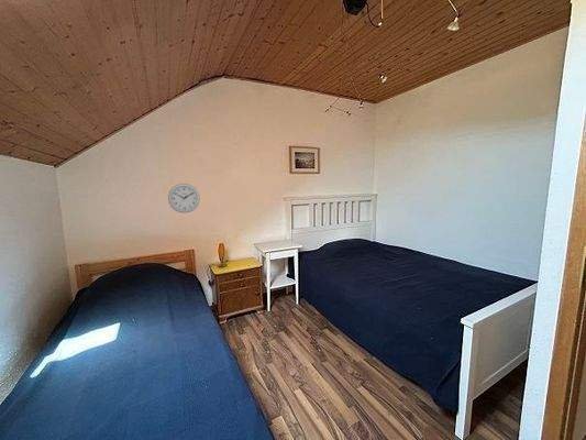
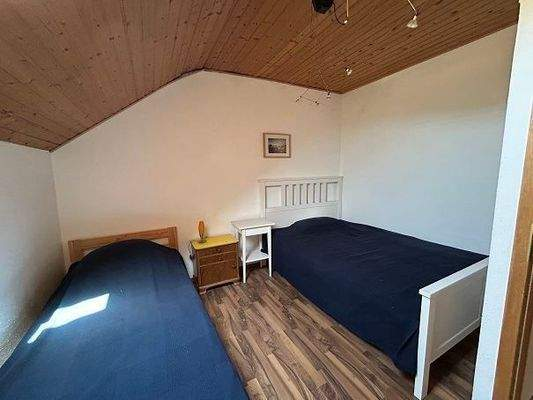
- wall clock (184, 198)
